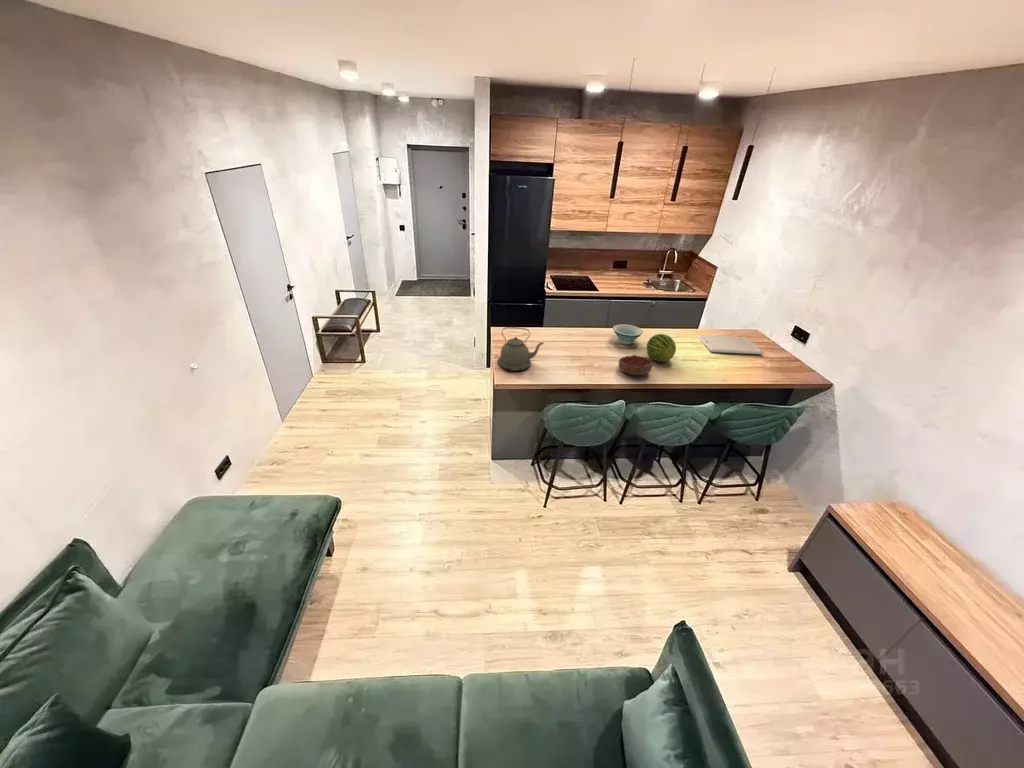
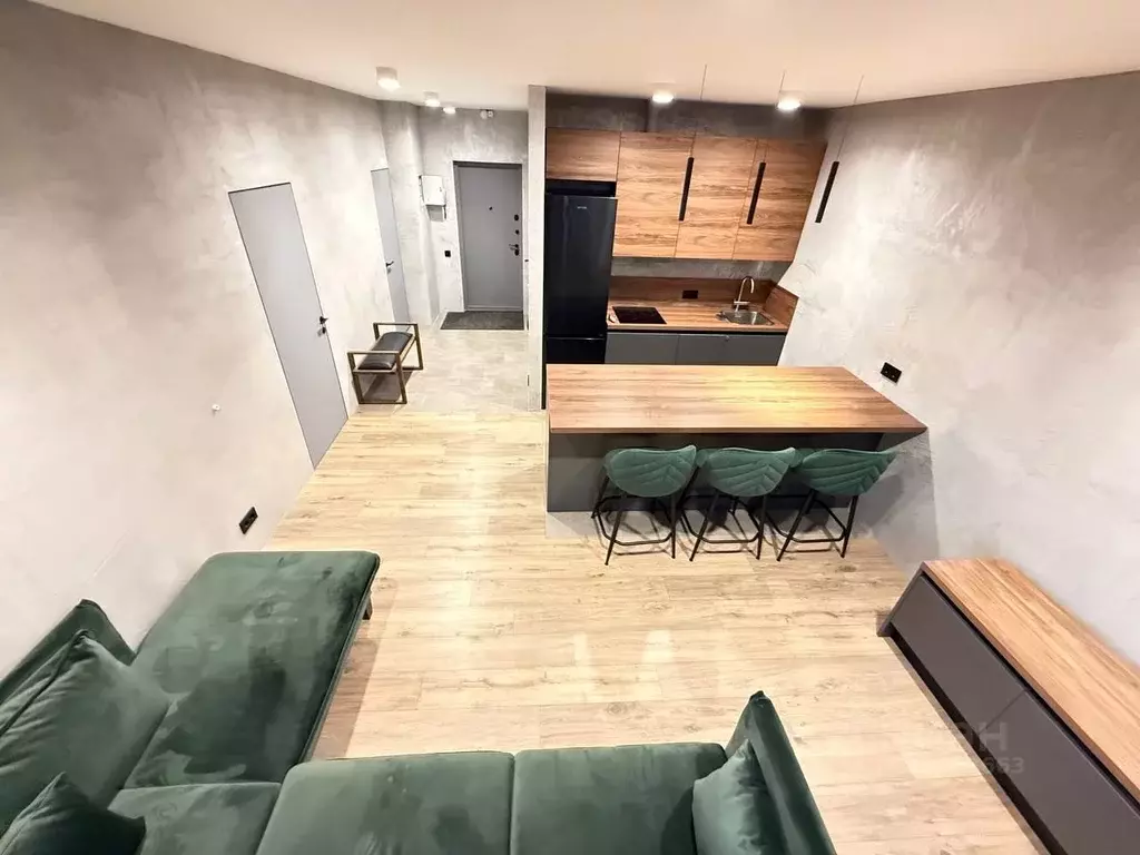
- bowl (626, 336)
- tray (728, 344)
- decorative bowl (635, 364)
- kettle (517, 345)
- fruit (661, 347)
